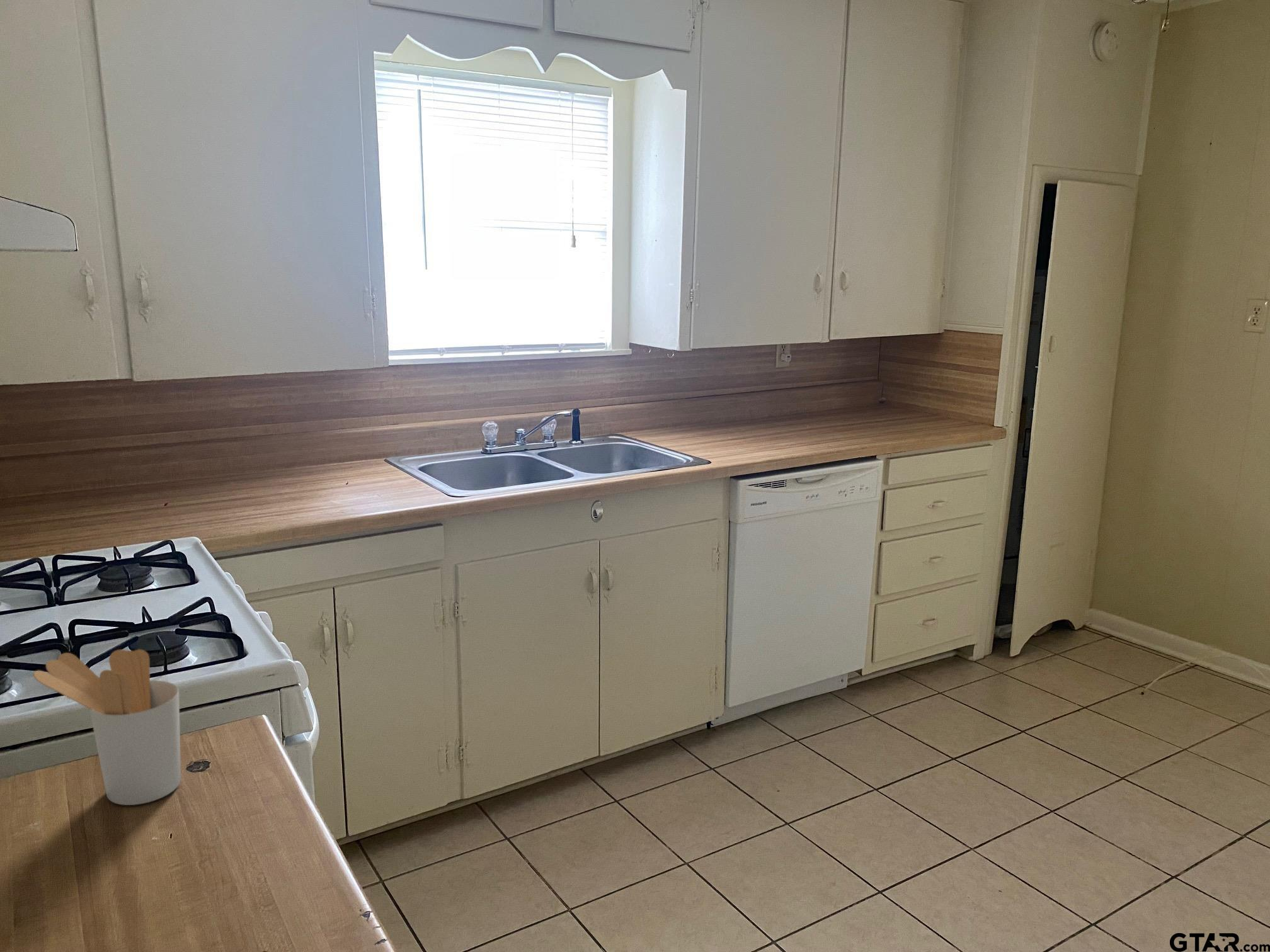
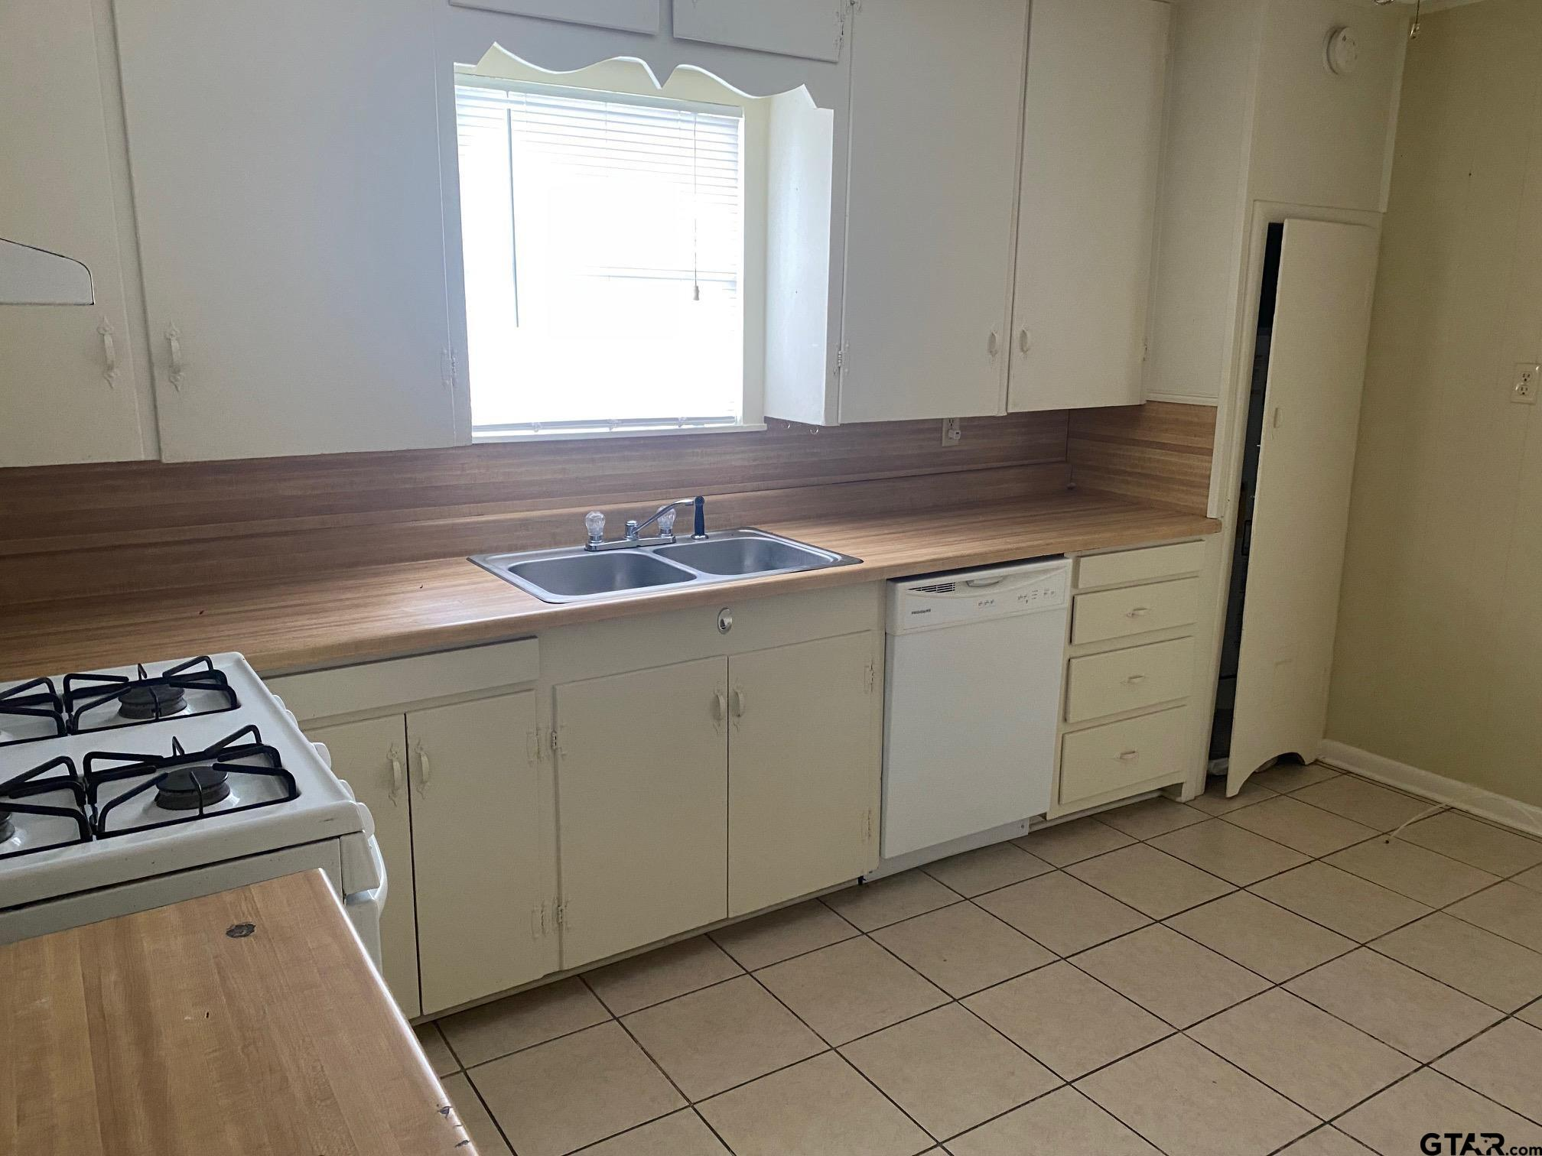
- utensil holder (114, 722)
